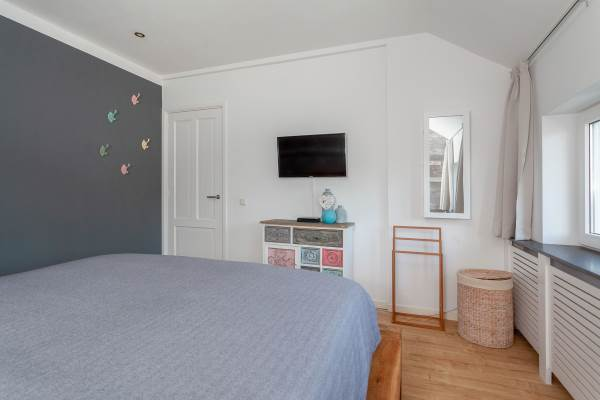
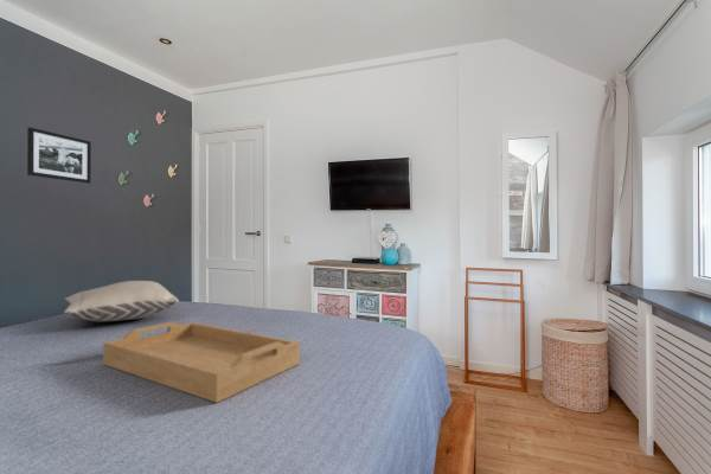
+ serving tray (201, 350)
+ pillow (121, 300)
+ picture frame (60, 156)
